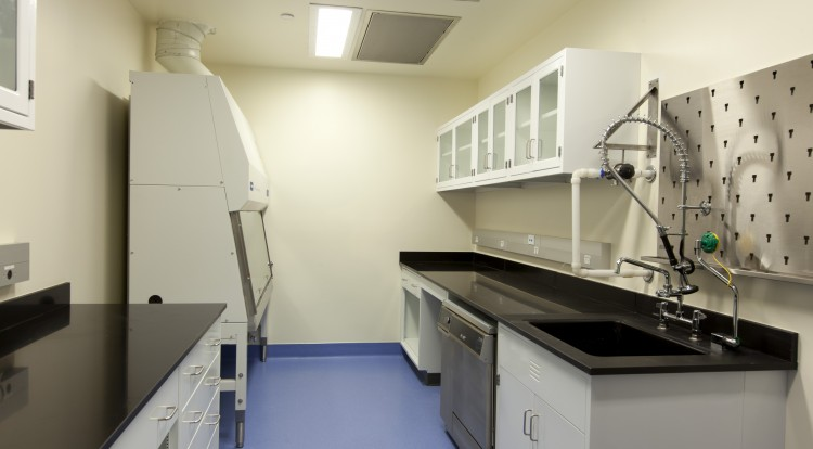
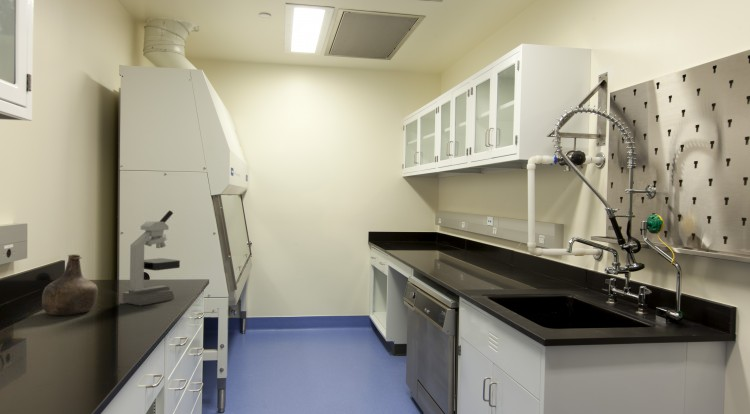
+ microscope (152, 259)
+ bottle (70, 283)
